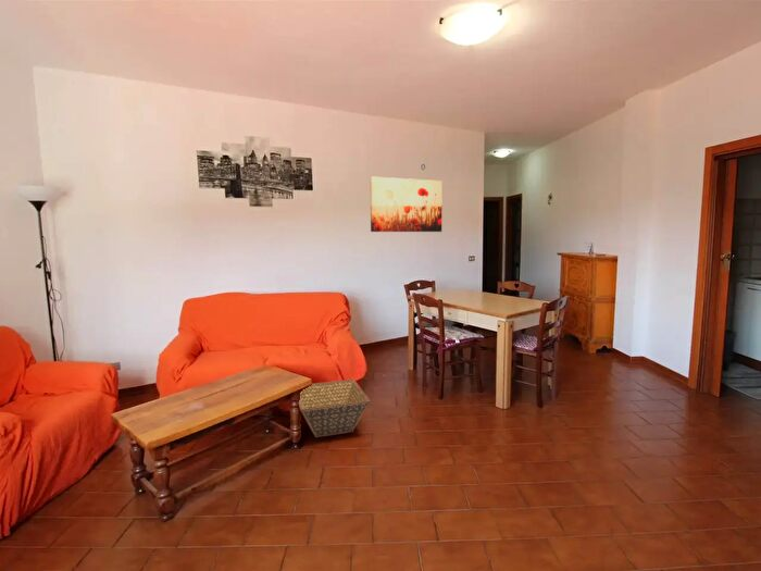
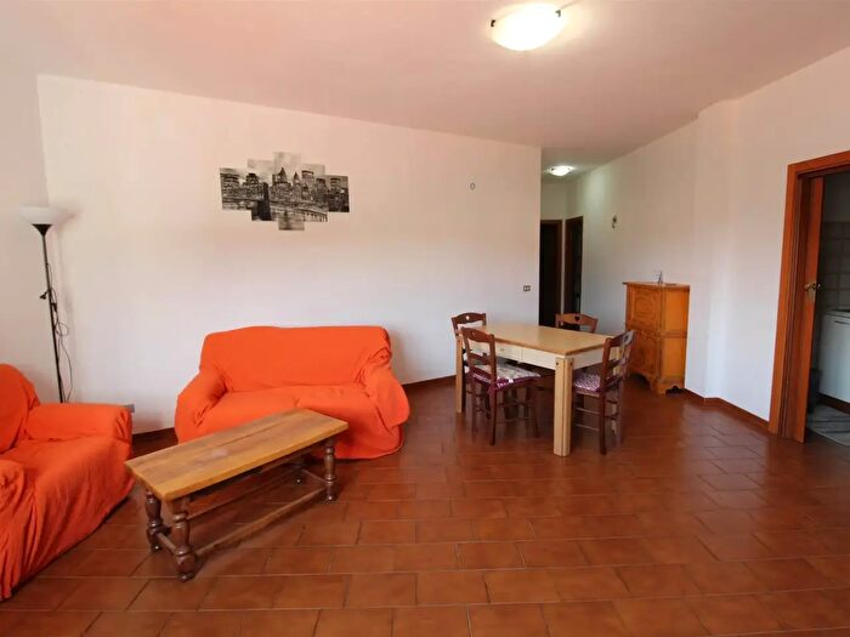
- wall art (407, 204)
- basket (329, 409)
